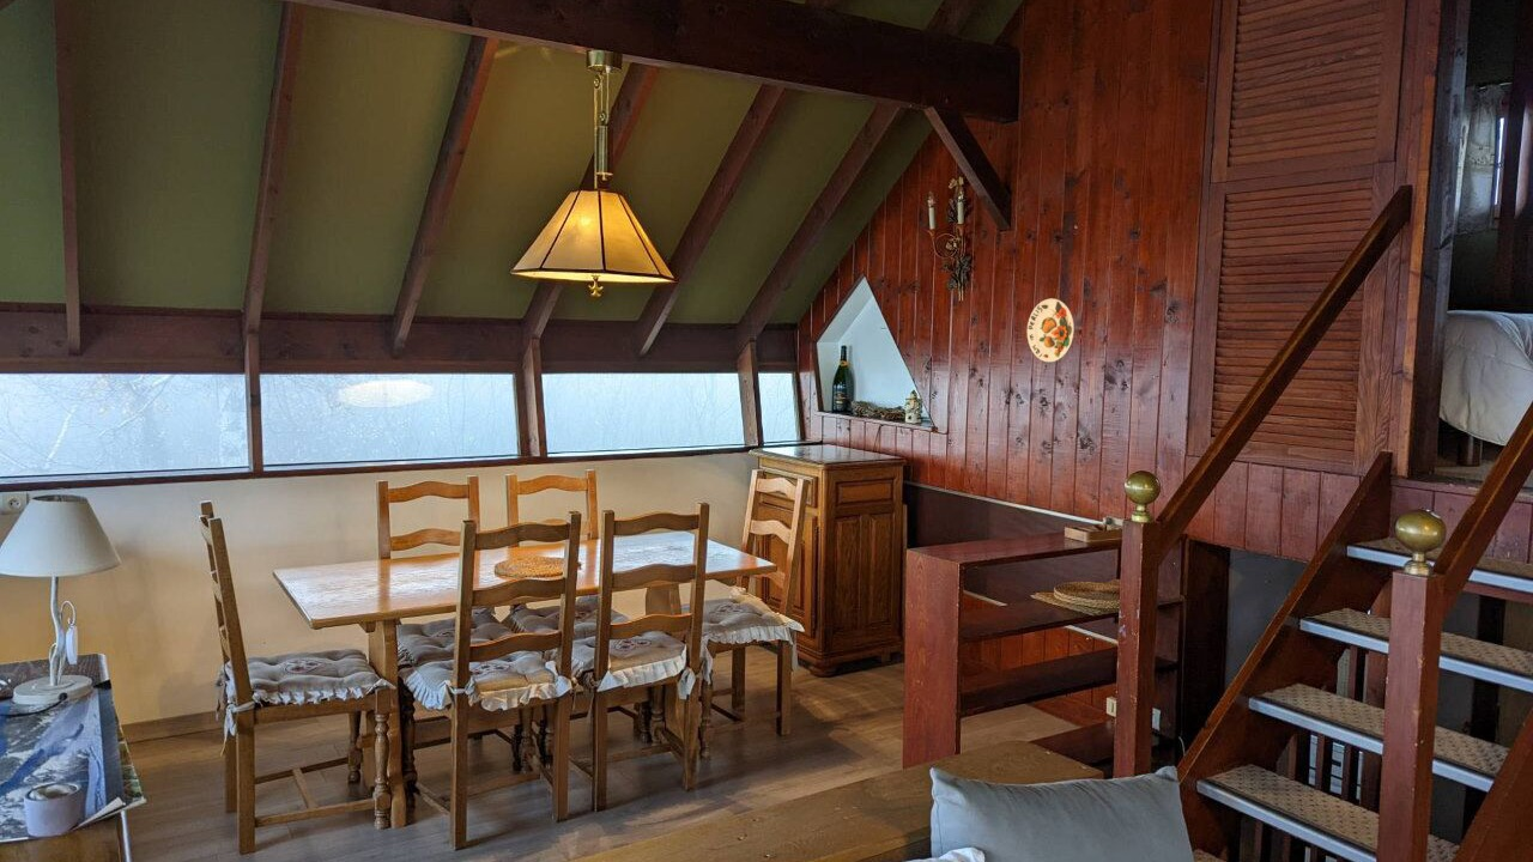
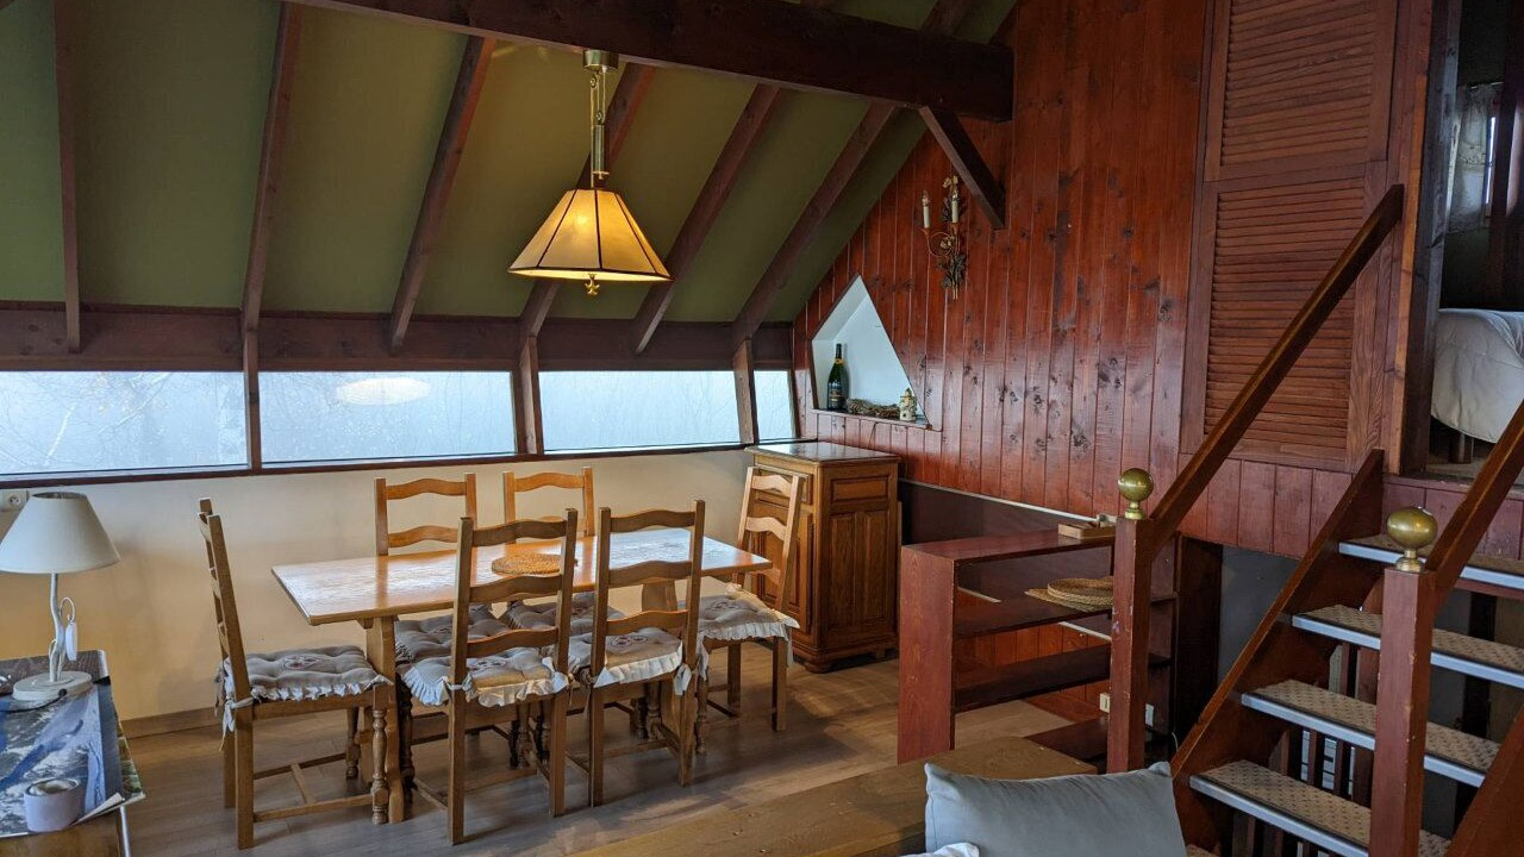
- decorative plate (1050, 330)
